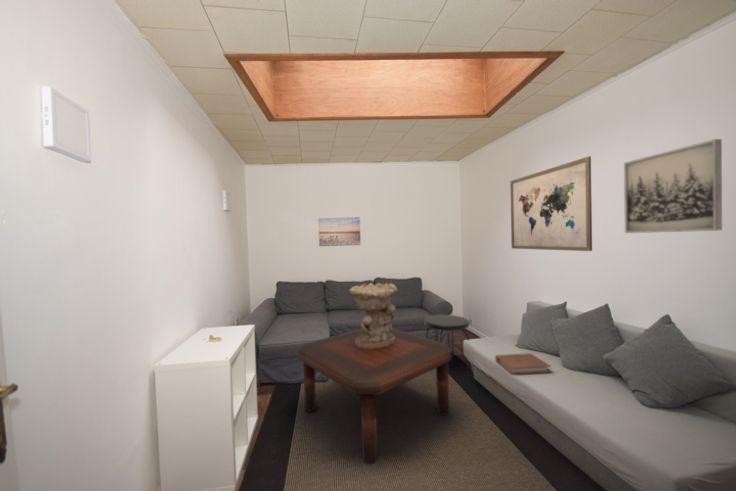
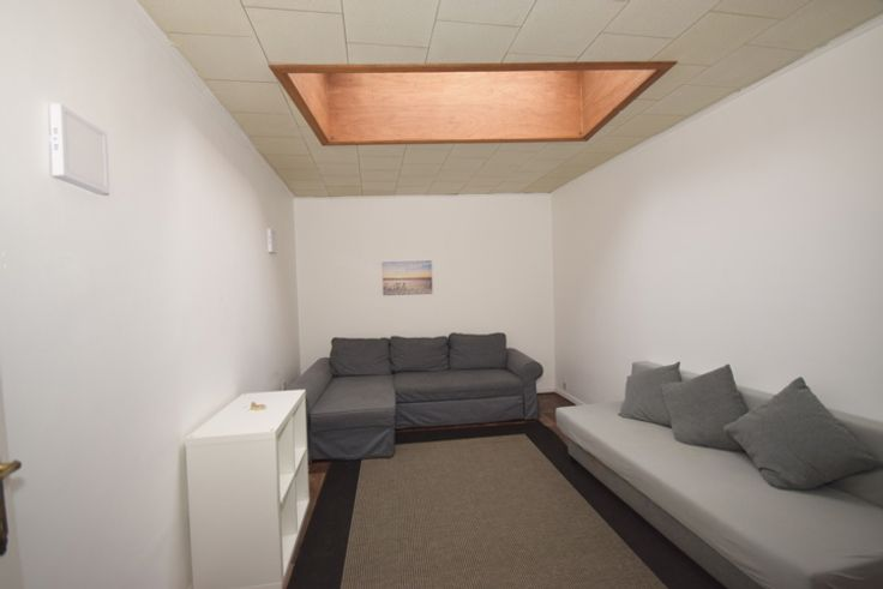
- coffee table (374, 378)
- book (521, 363)
- wall art (666, 192)
- decorative bowl (373, 313)
- wall art (544, 210)
- side table (452, 342)
